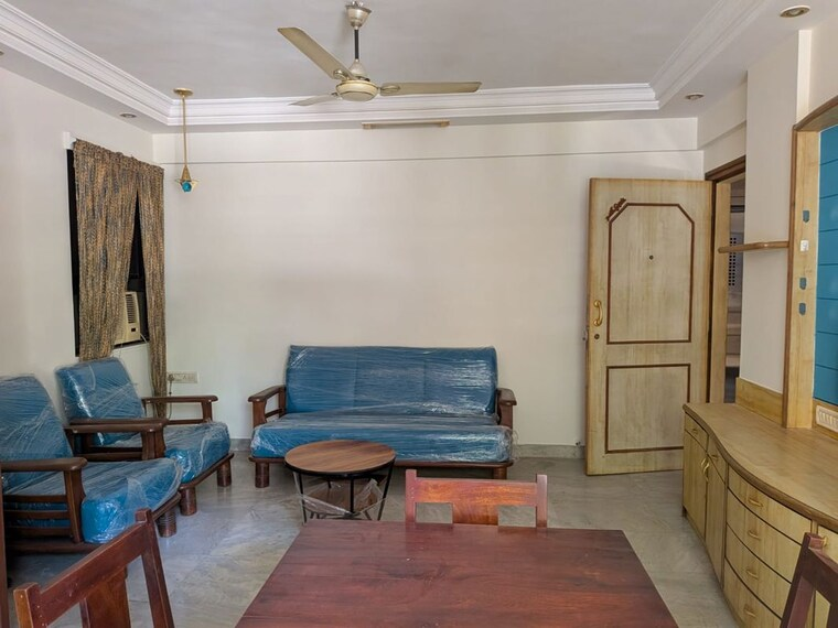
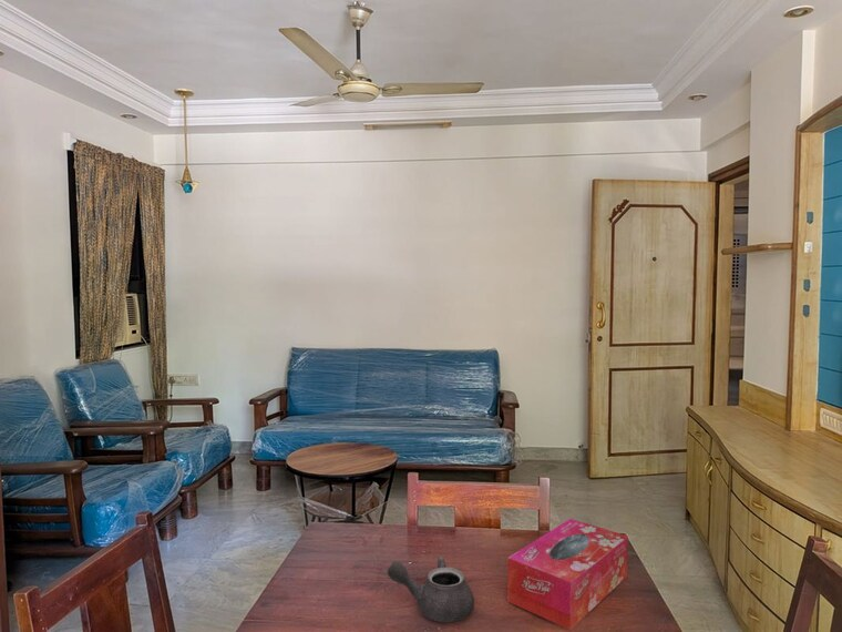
+ tissue box (569, 567)
+ teapot (430, 584)
